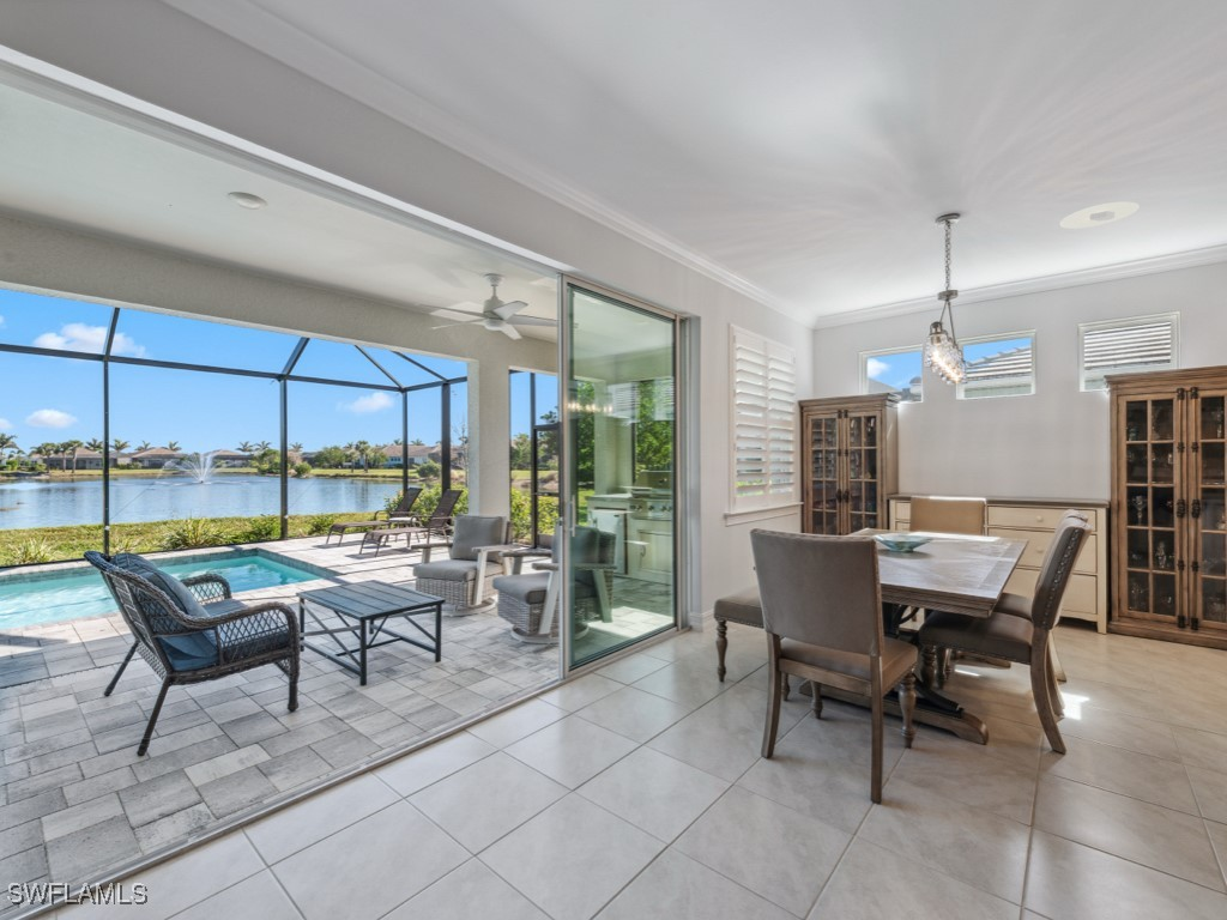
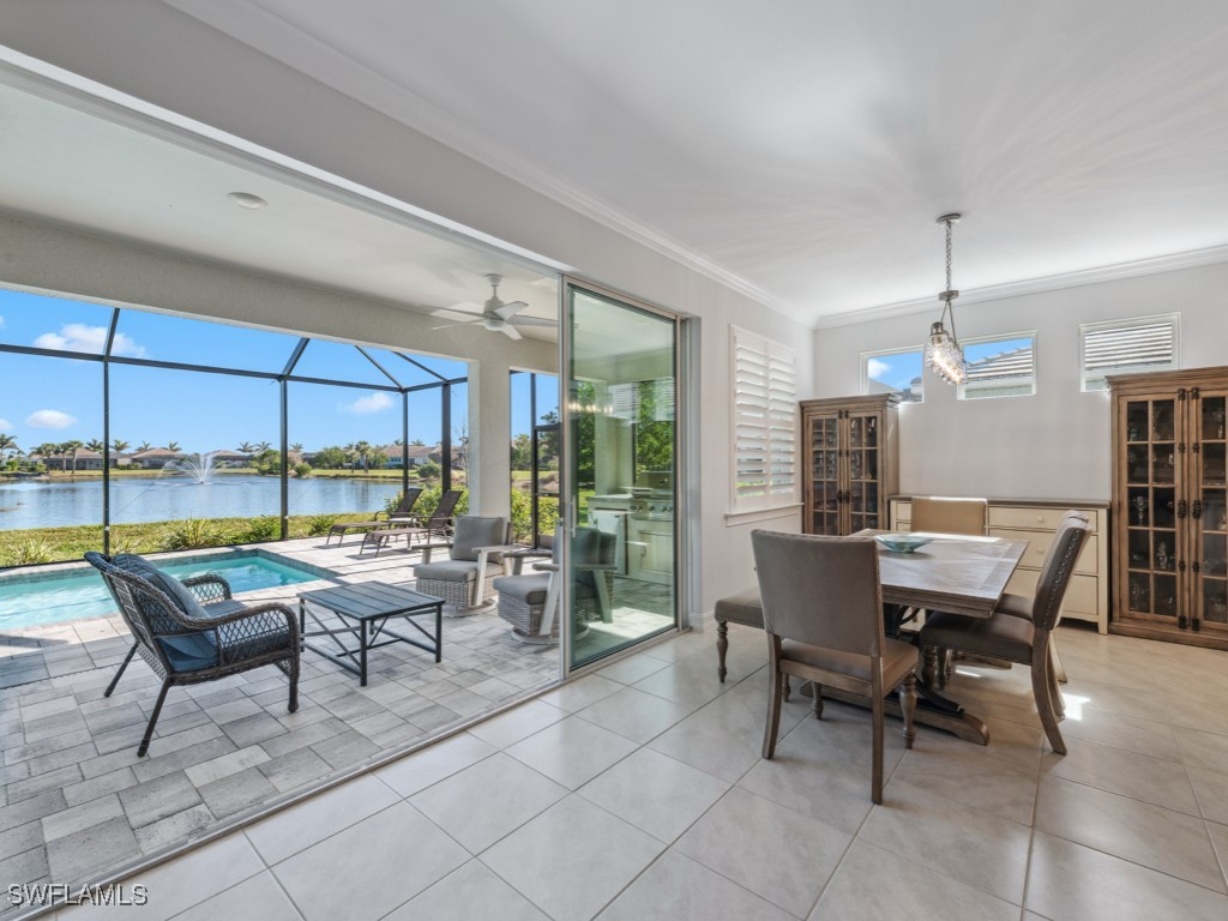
- recessed light (1098, 212)
